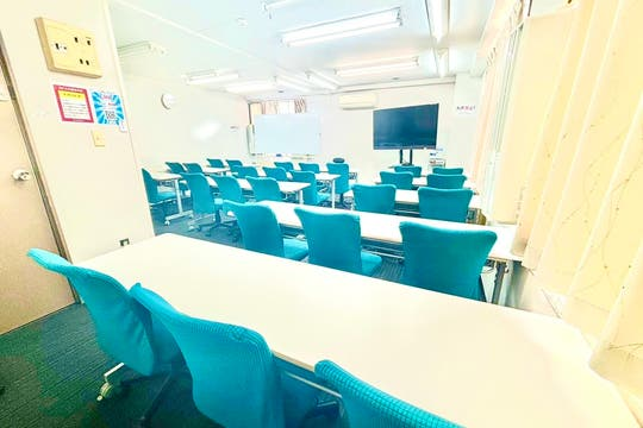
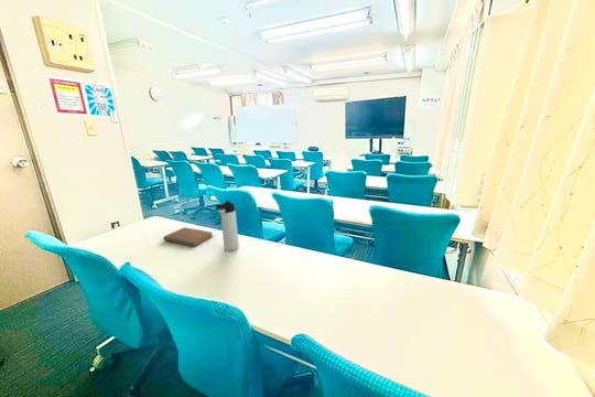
+ notebook (188, 236)
+ thermos bottle (227, 226)
